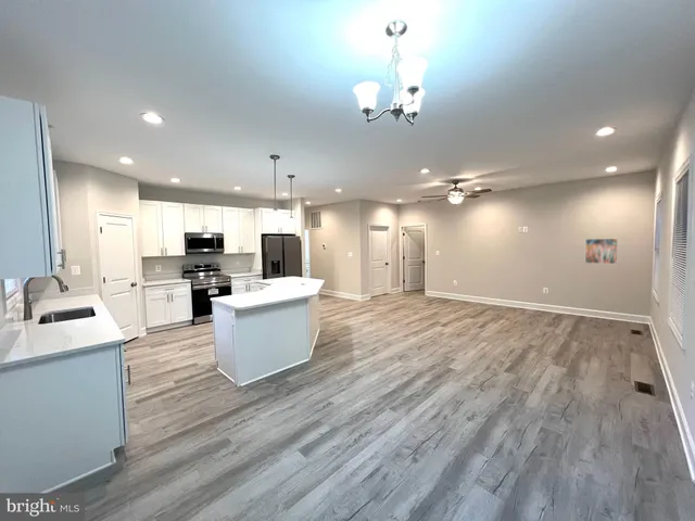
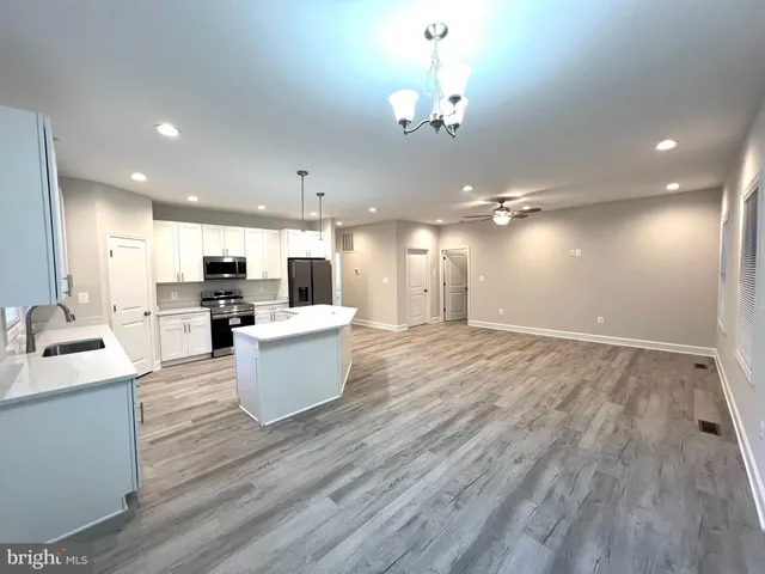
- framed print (601, 251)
